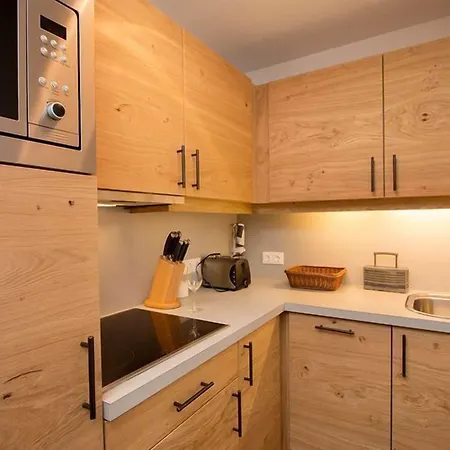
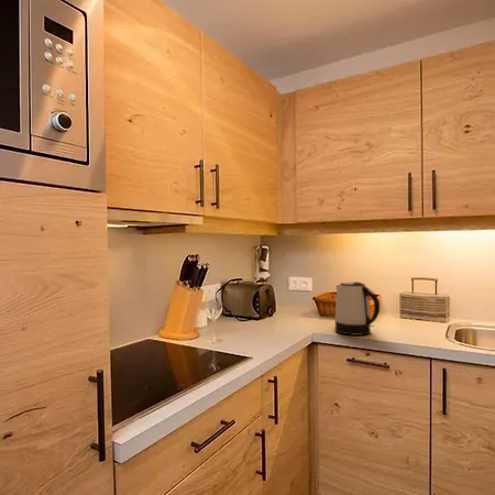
+ kettle (356, 307)
